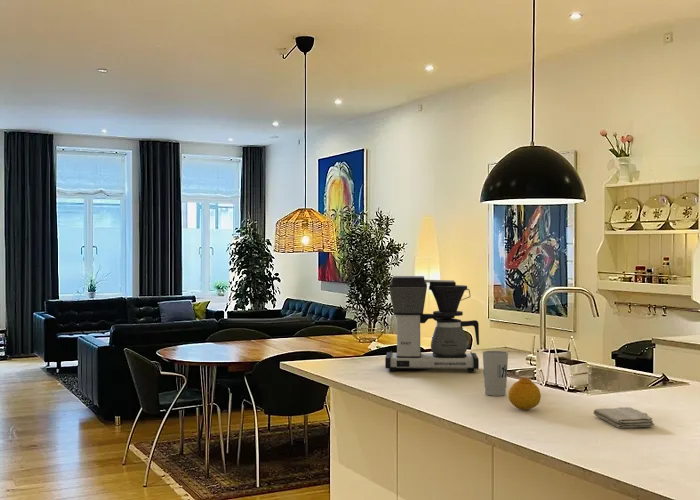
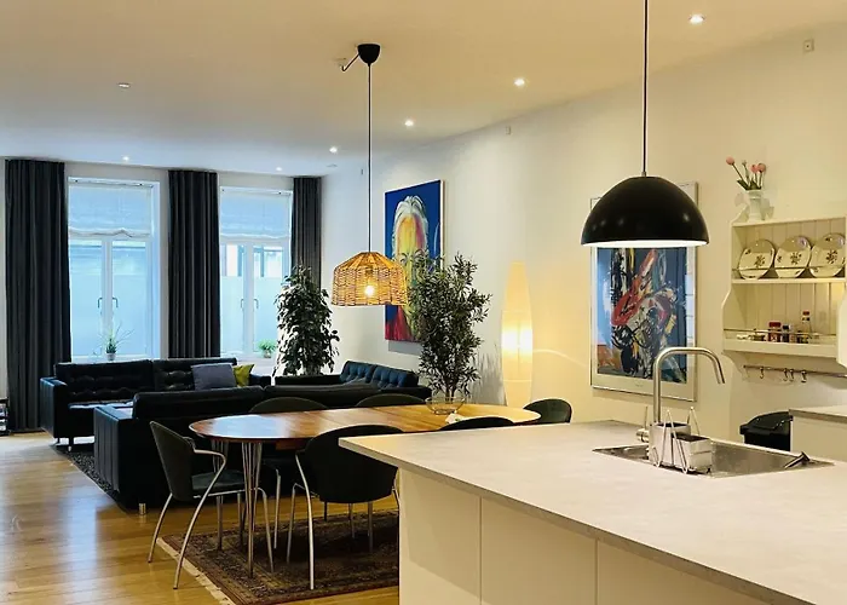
- fruit (524, 393)
- cup (495, 373)
- washcloth (623, 416)
- coffee maker (435, 320)
